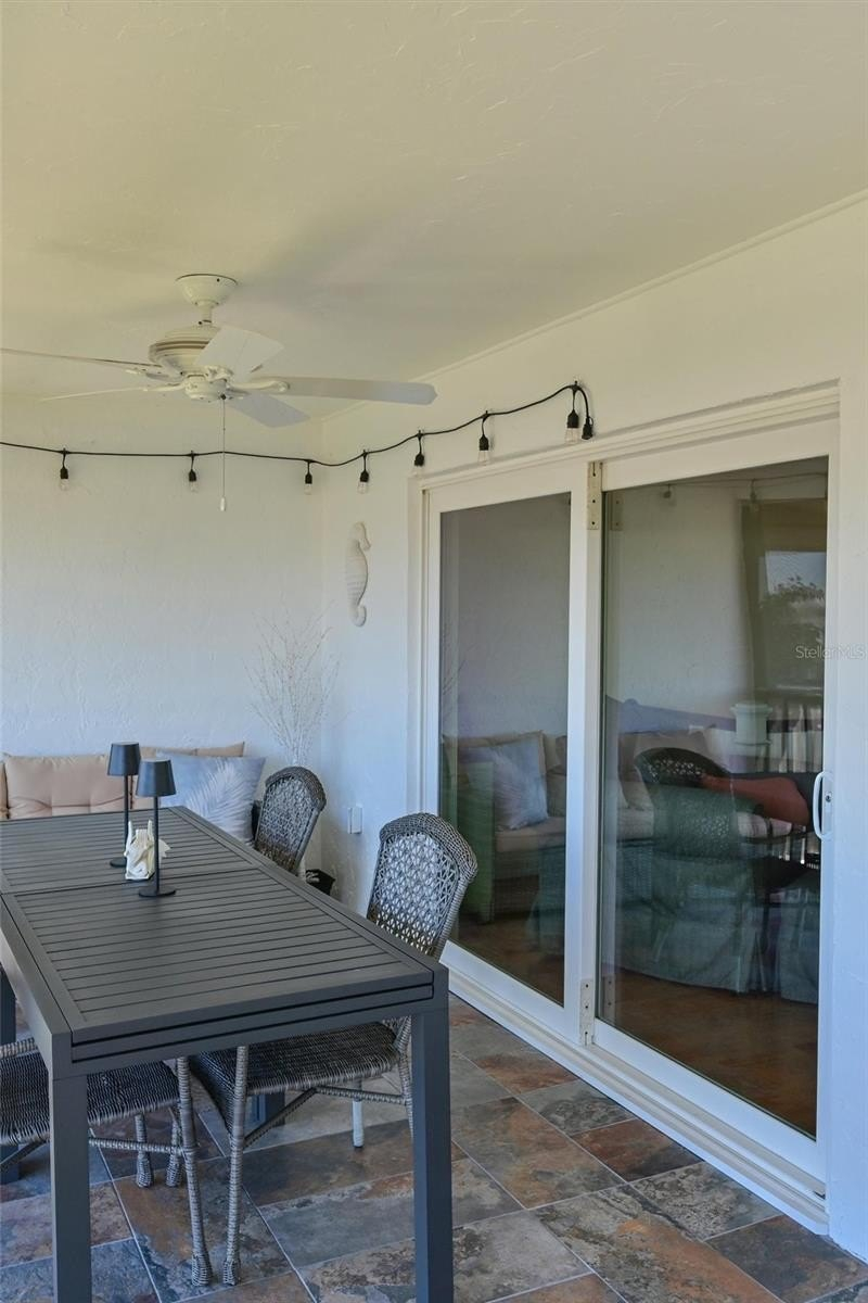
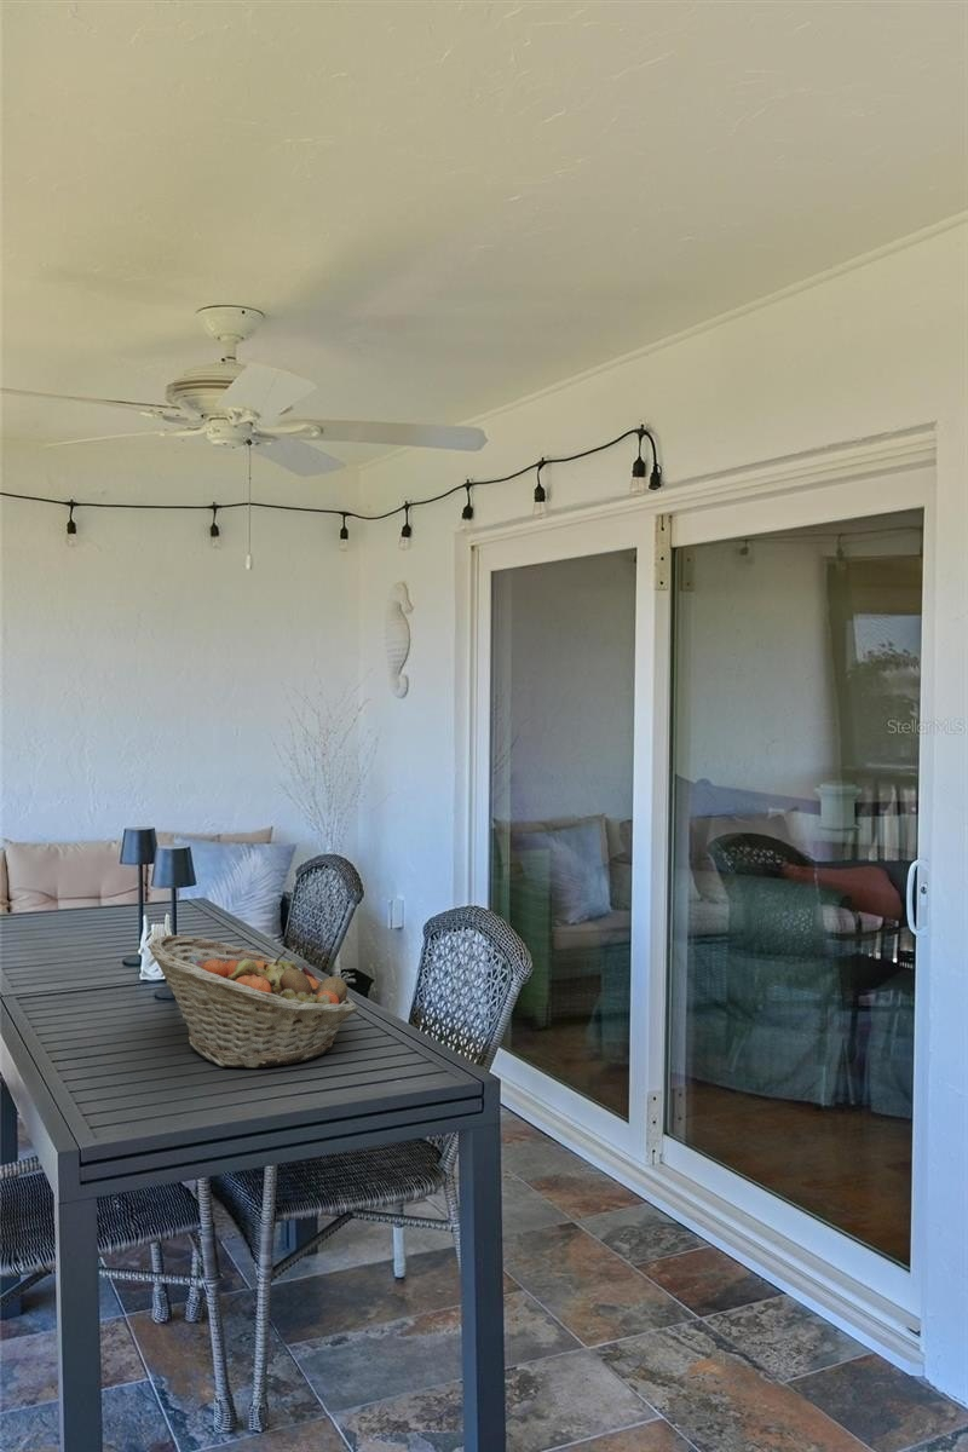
+ fruit basket (252, 992)
